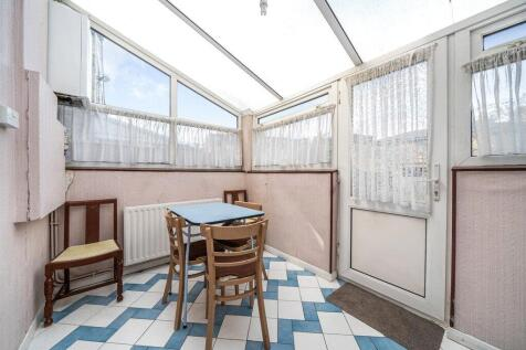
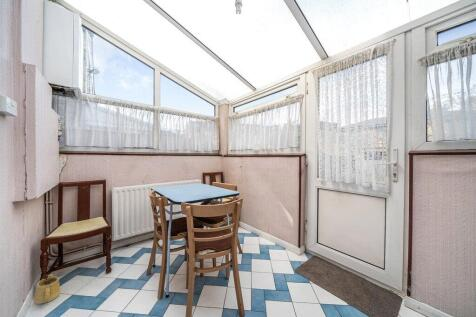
+ watering can (47, 288)
